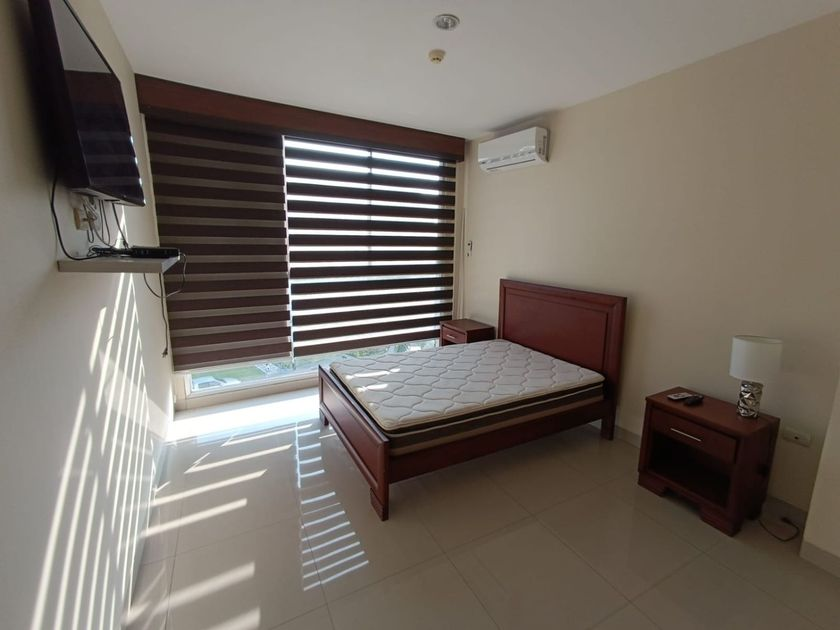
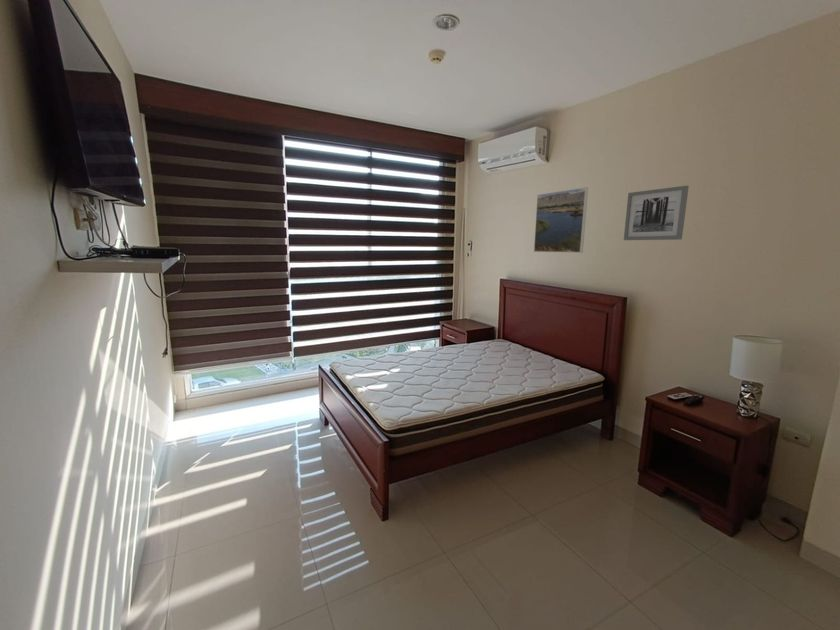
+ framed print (558, 222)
+ wall art (653, 215)
